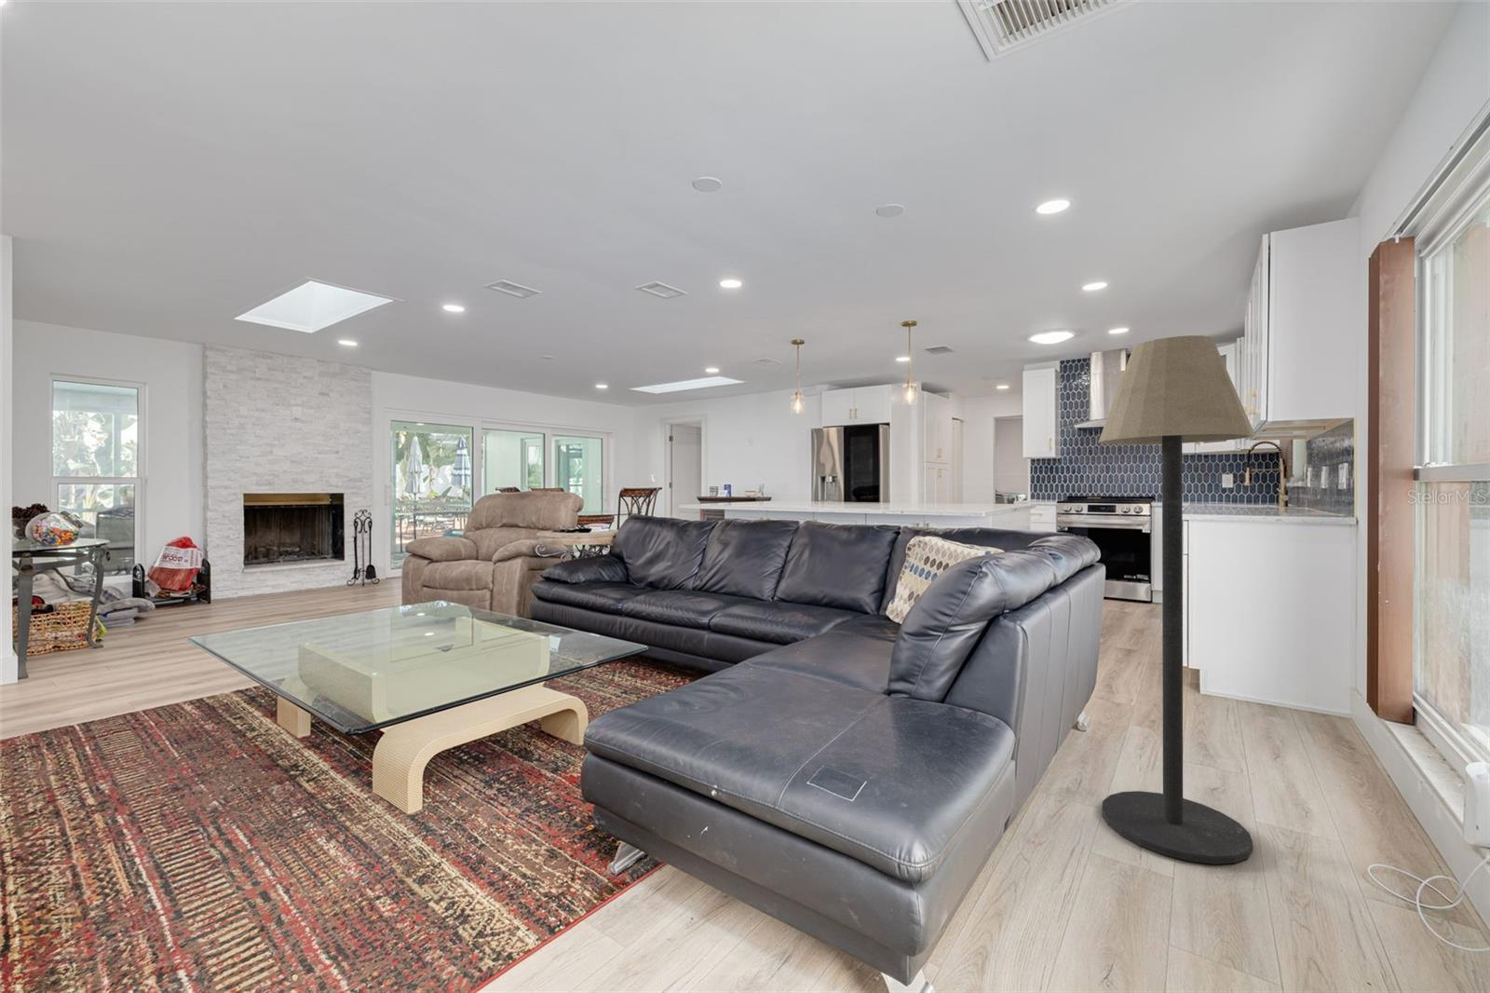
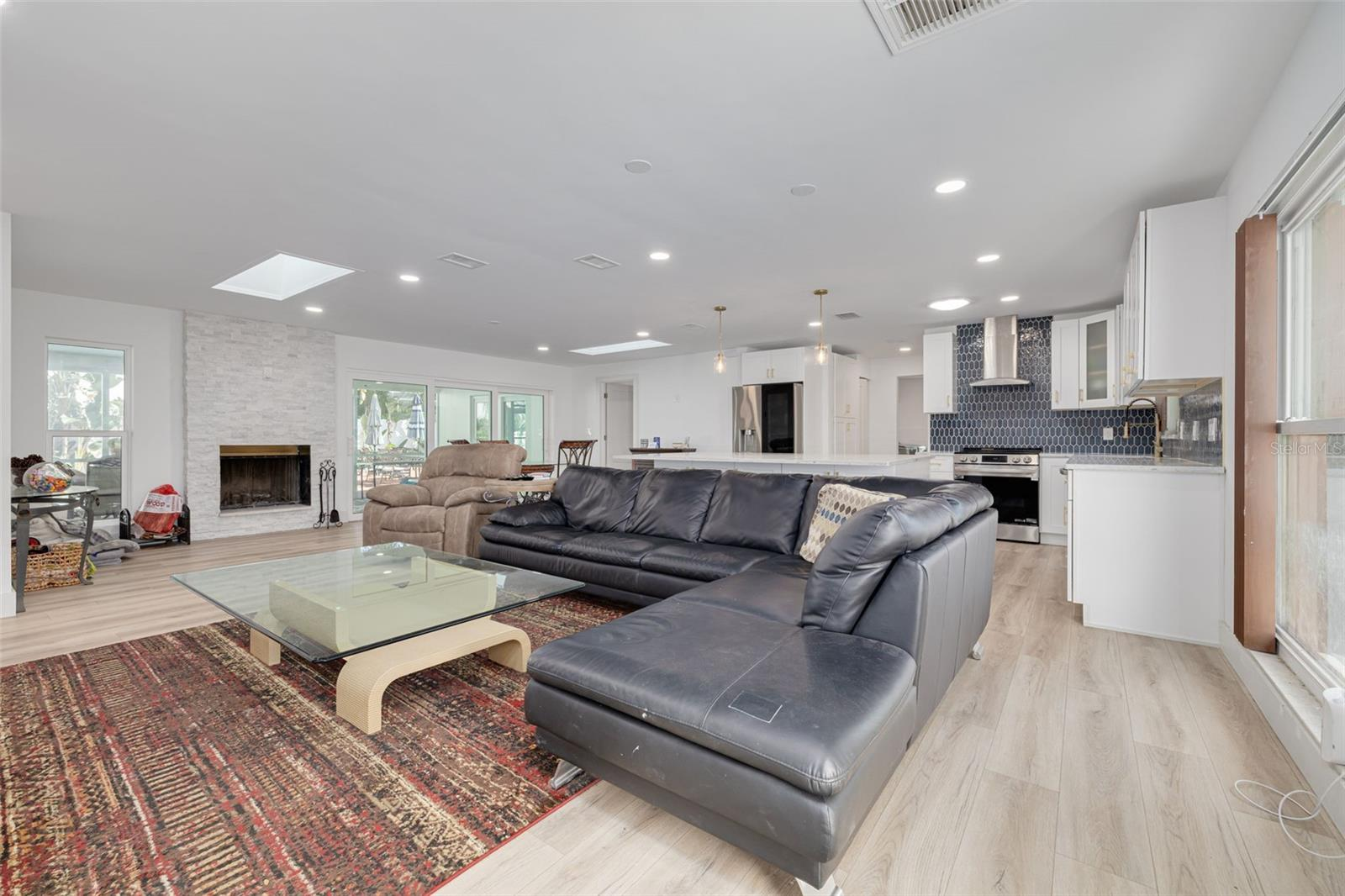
- floor lamp (1172, 586)
